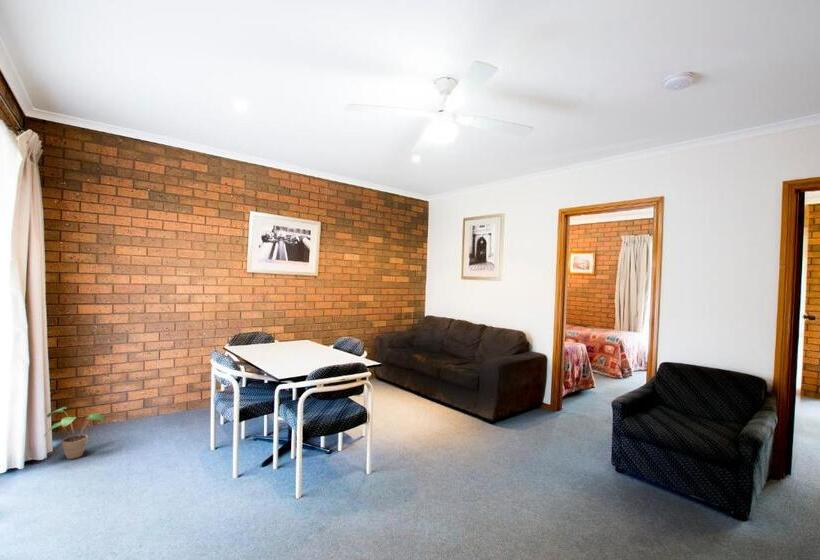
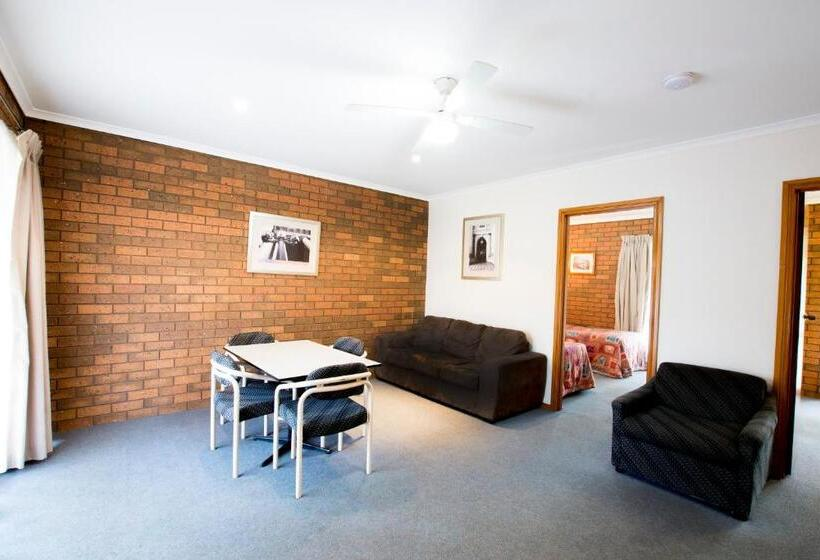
- potted plant (73, 432)
